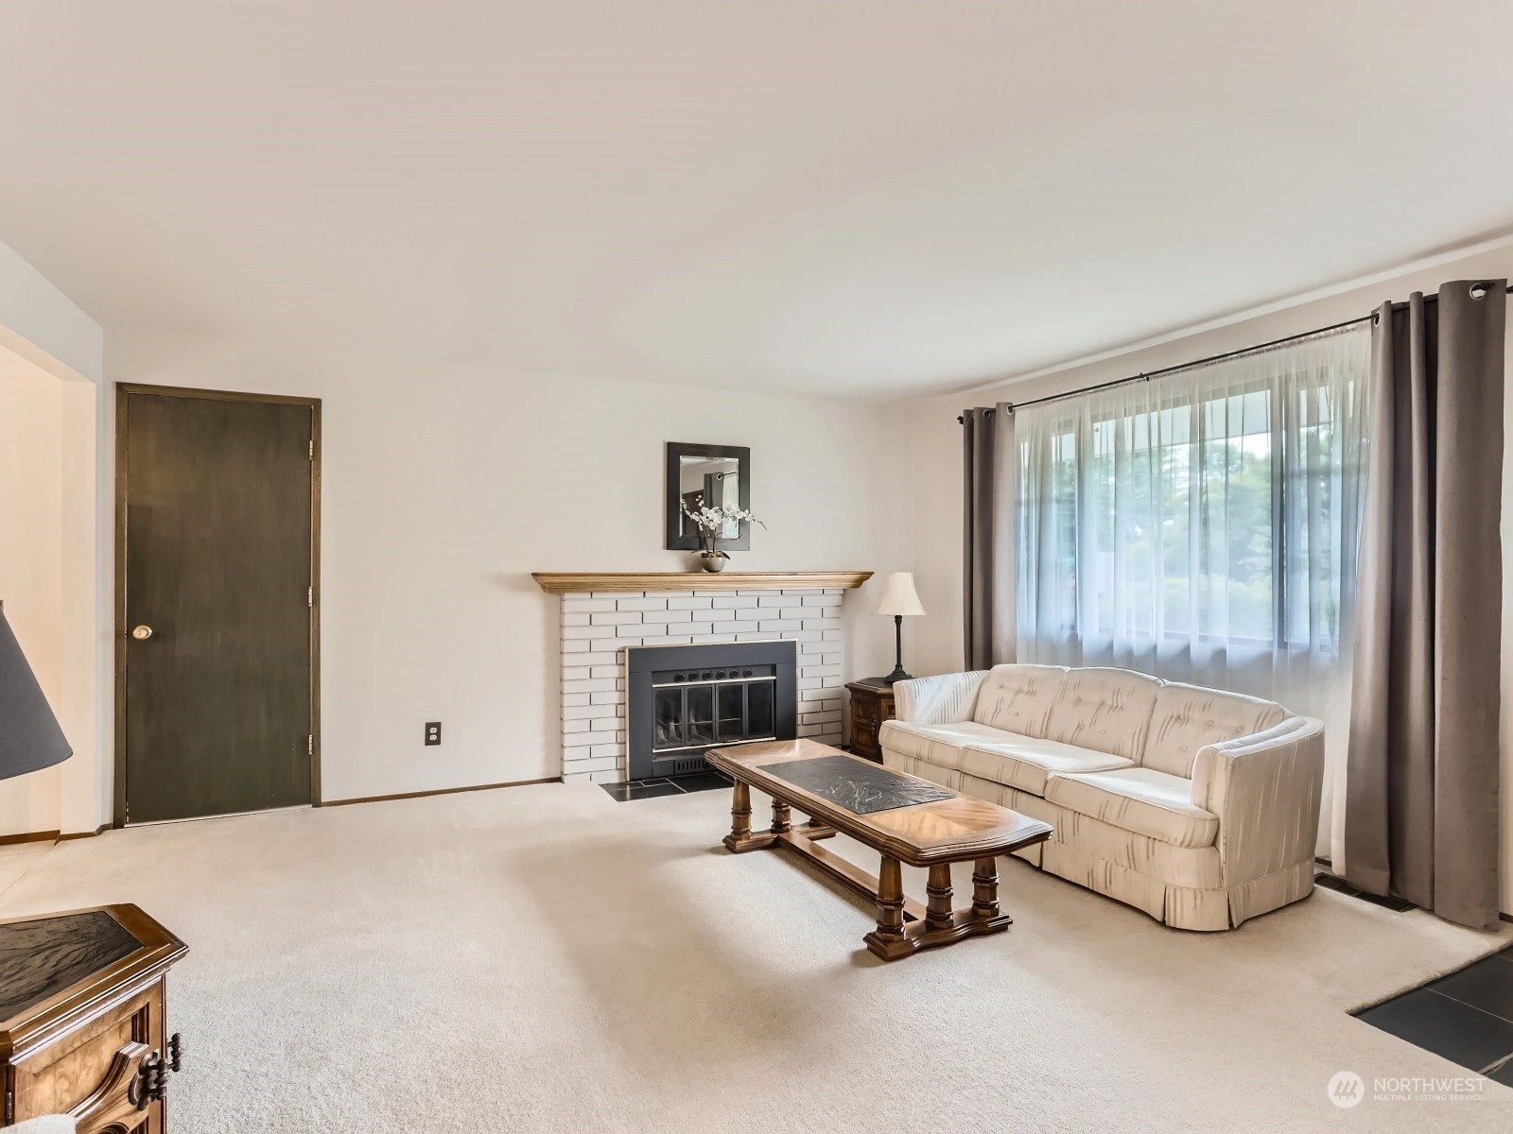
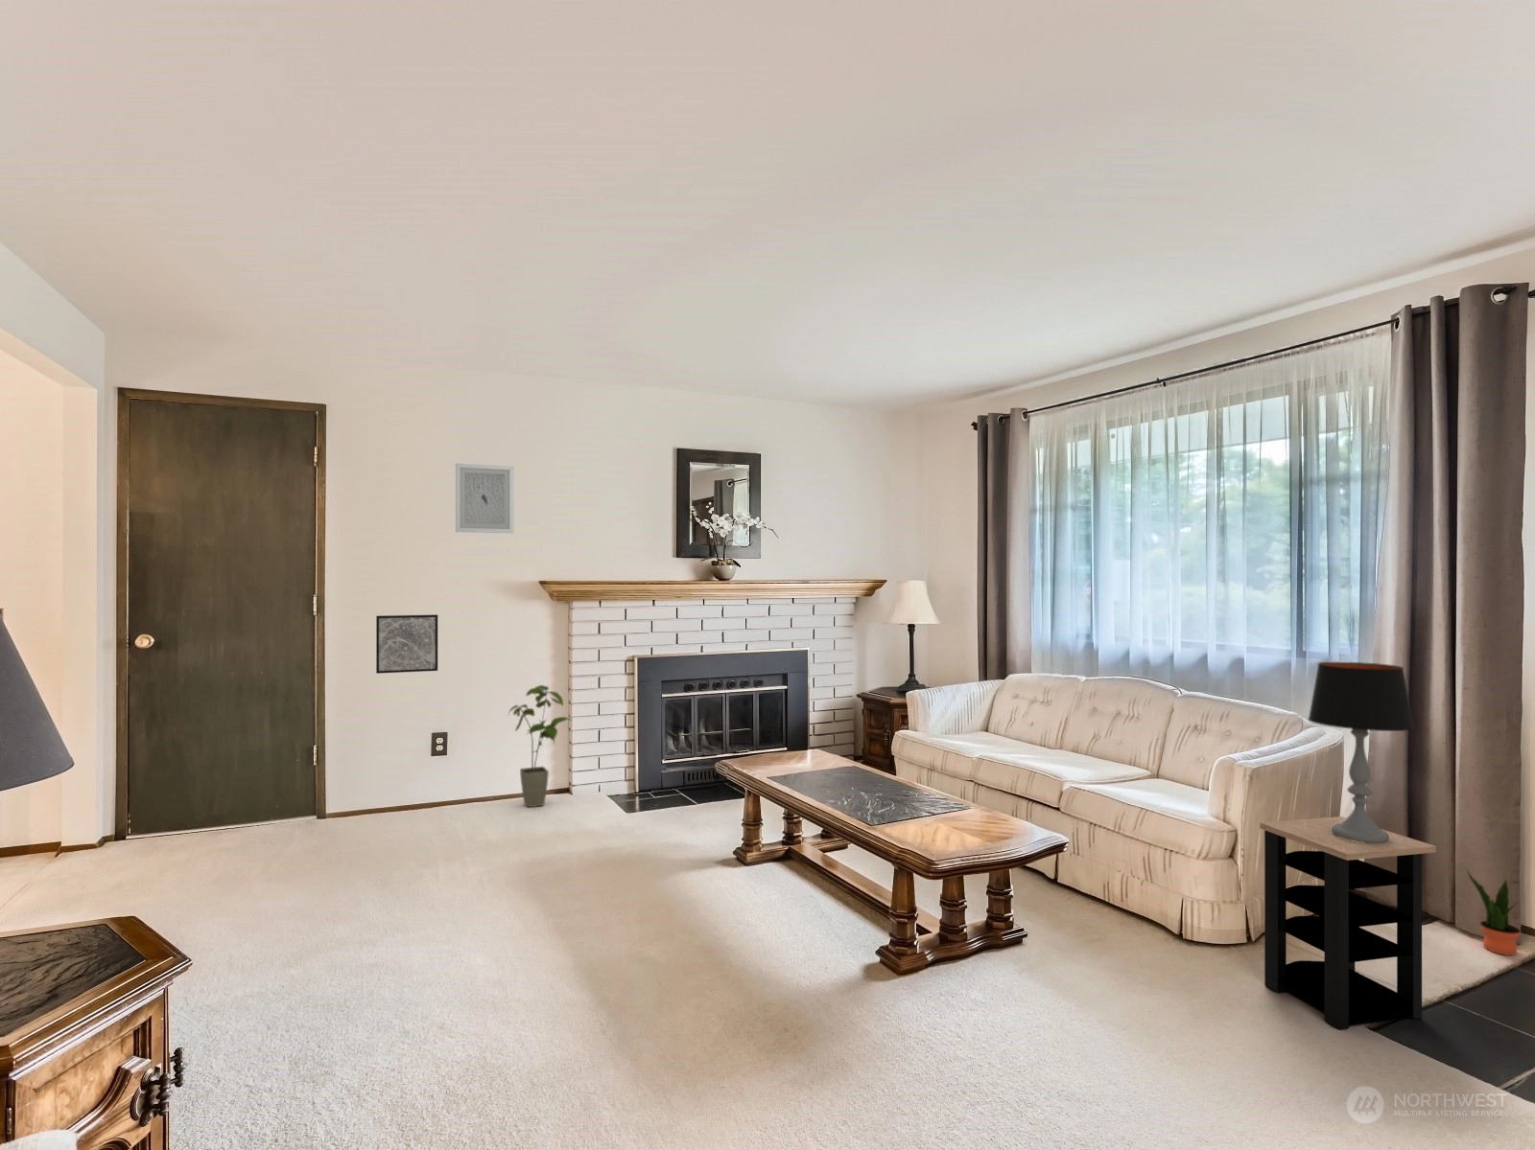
+ house plant (541, 744)
+ wall art (407, 643)
+ potted plant (1490, 911)
+ table lamp (1360, 749)
+ side table (1342, 917)
+ wall art (485, 499)
